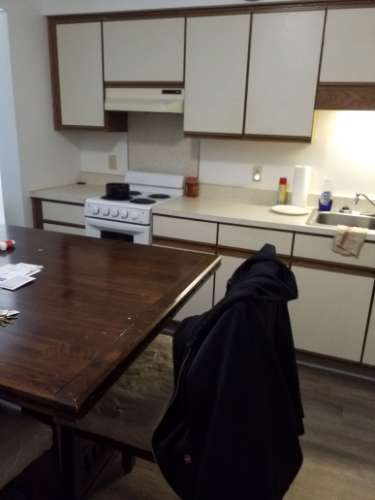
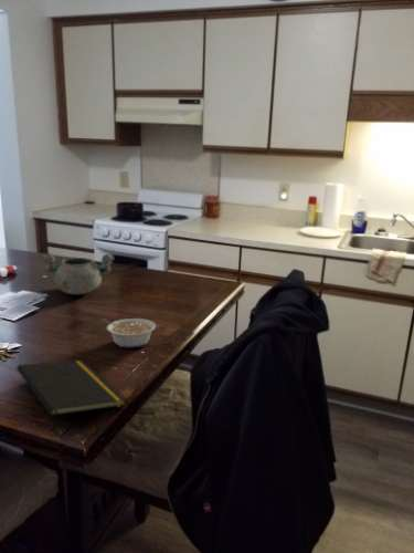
+ legume (129, 332)
+ decorative bowl (78, 272)
+ notepad (70, 384)
